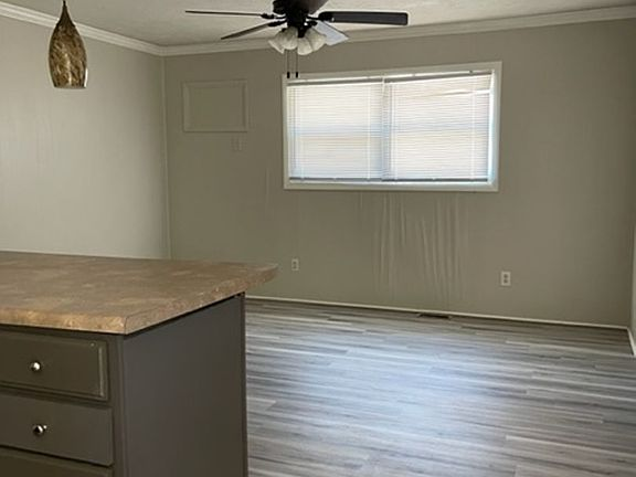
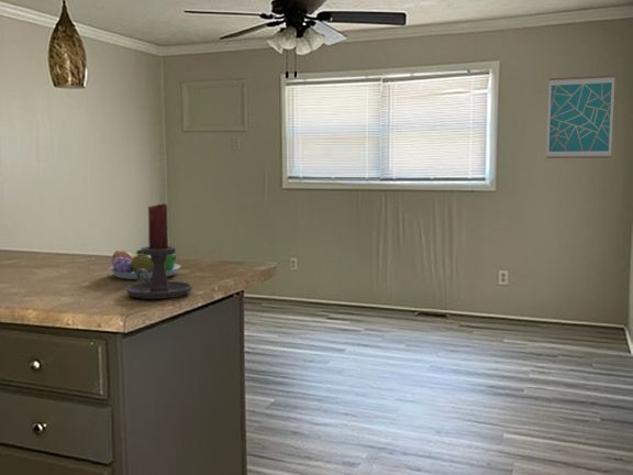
+ fruit bowl (146, 261)
+ candle holder (154, 247)
+ wall art (579, 118)
